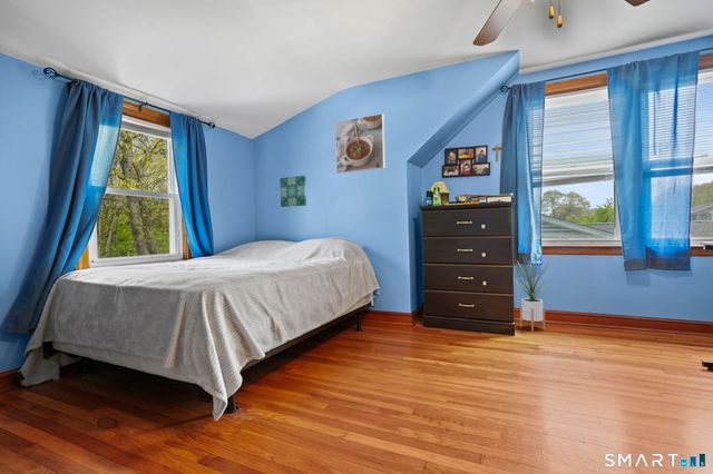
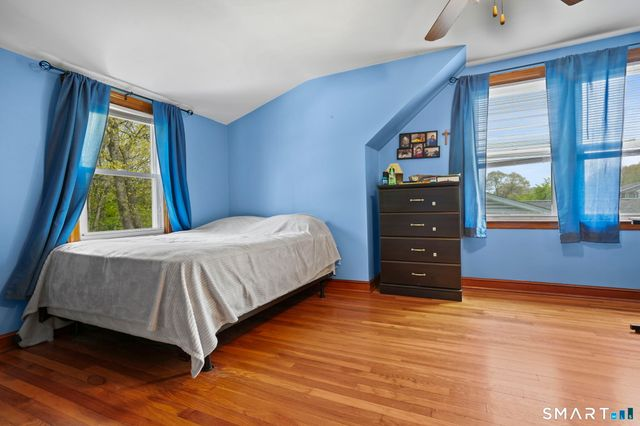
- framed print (359, 144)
- house plant (533, 290)
- wall art (293, 191)
